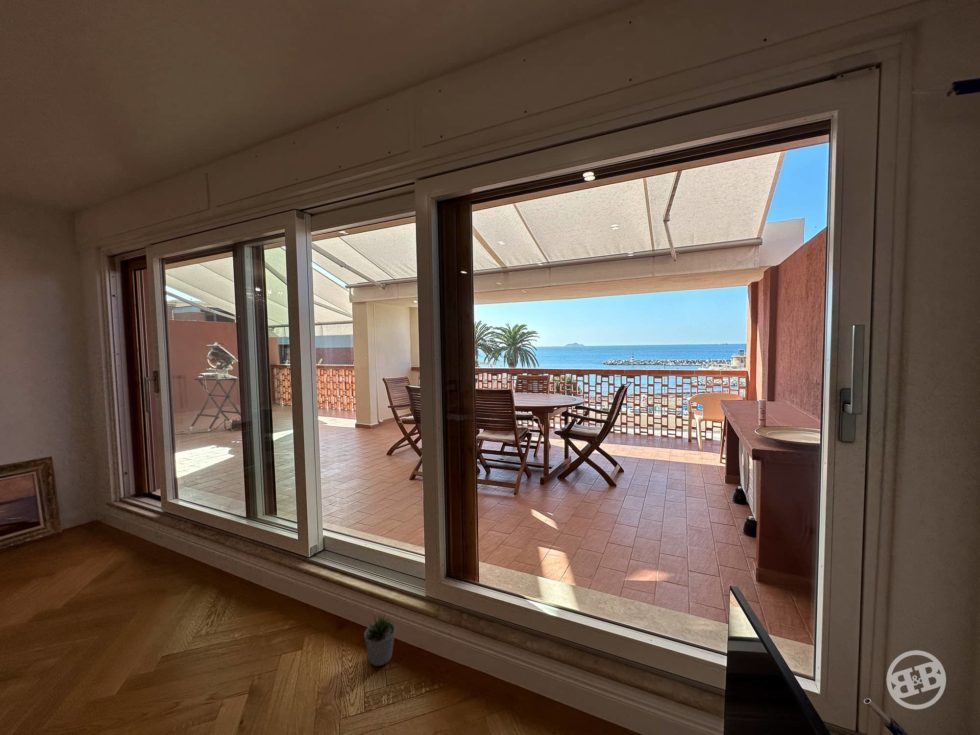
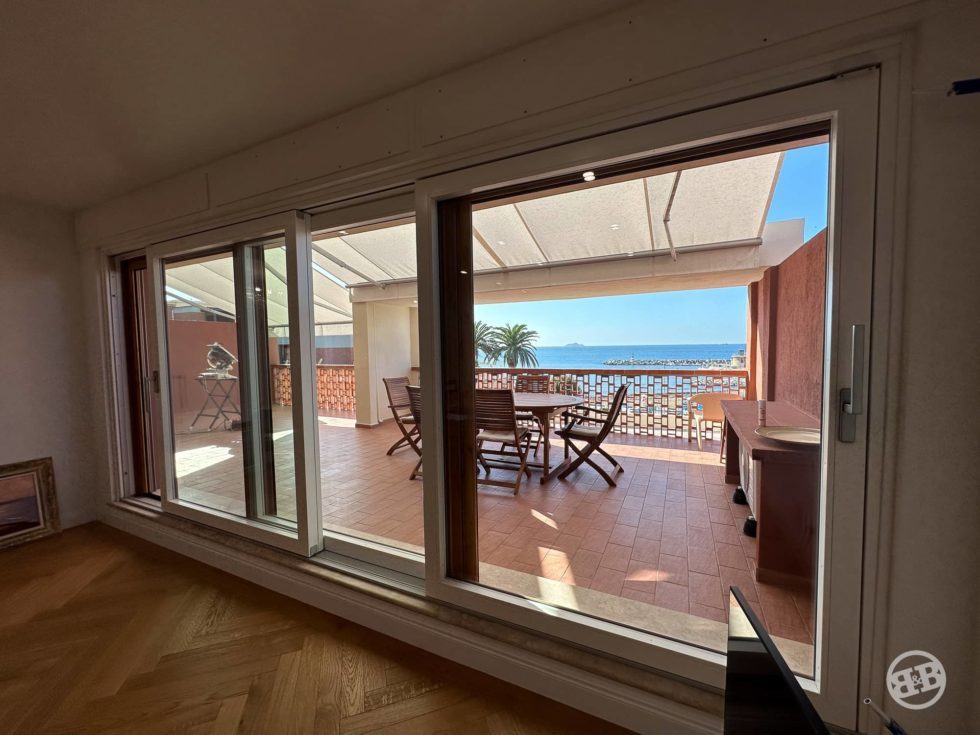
- potted plant (379, 636)
